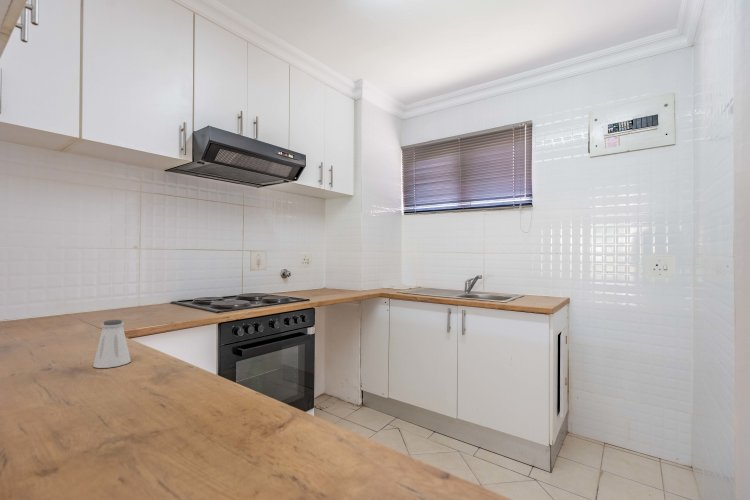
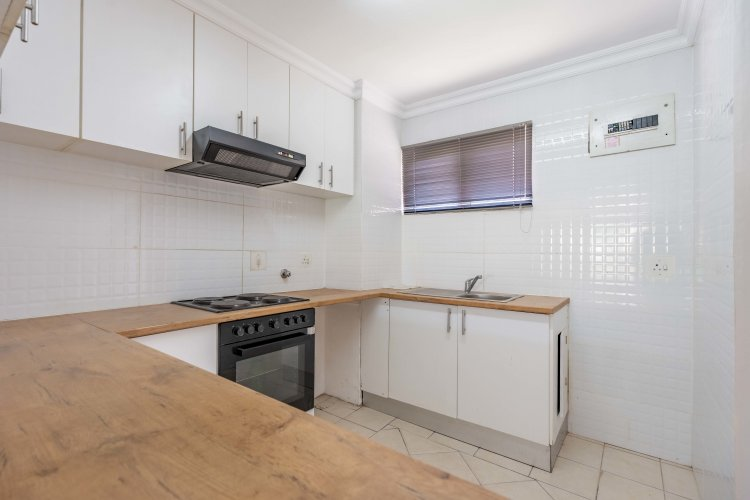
- saltshaker (112, 342)
